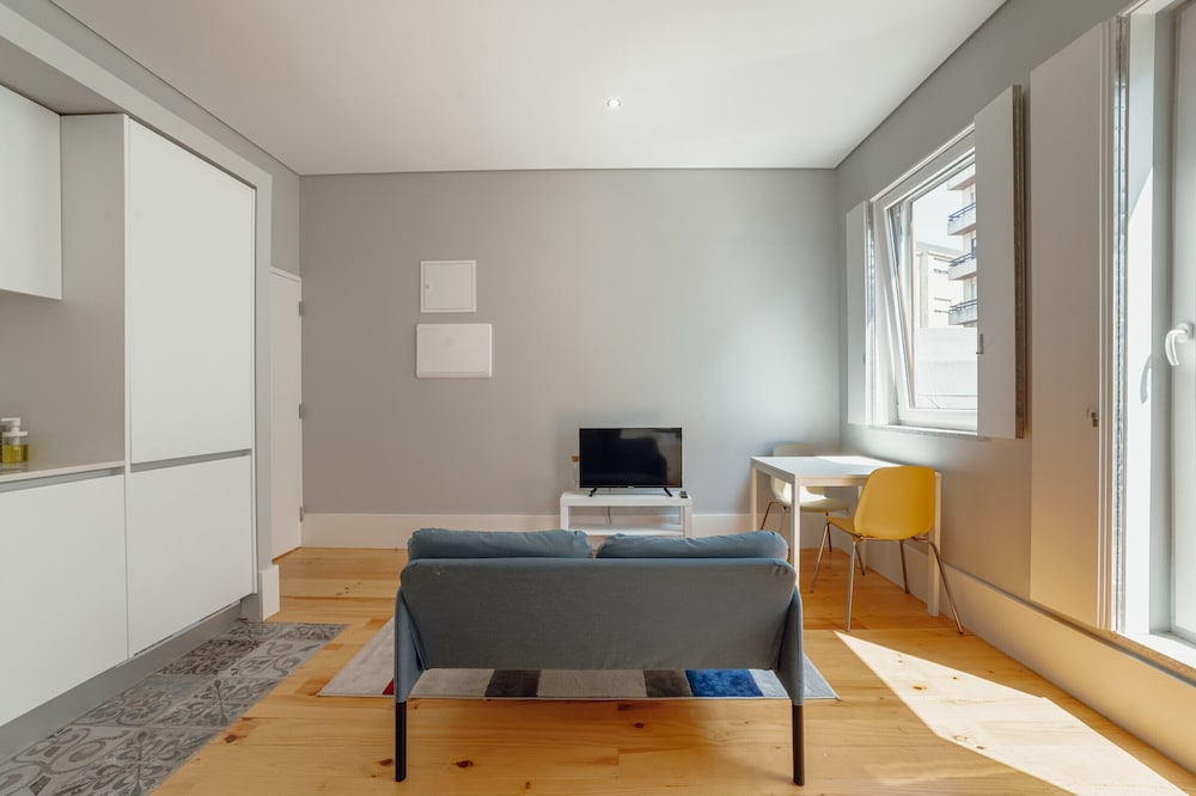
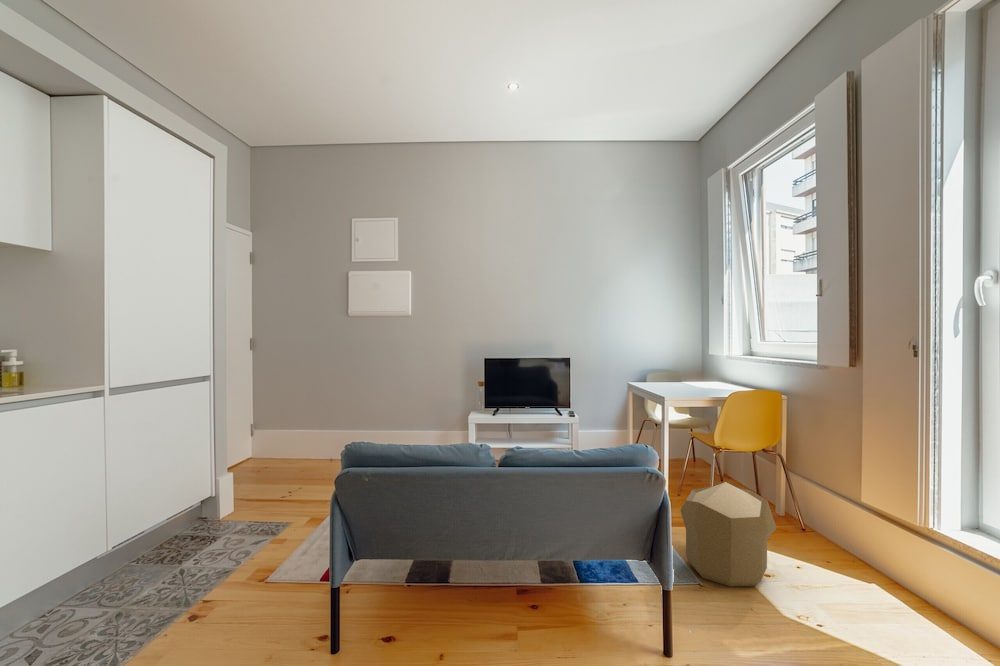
+ pouf (725, 526)
